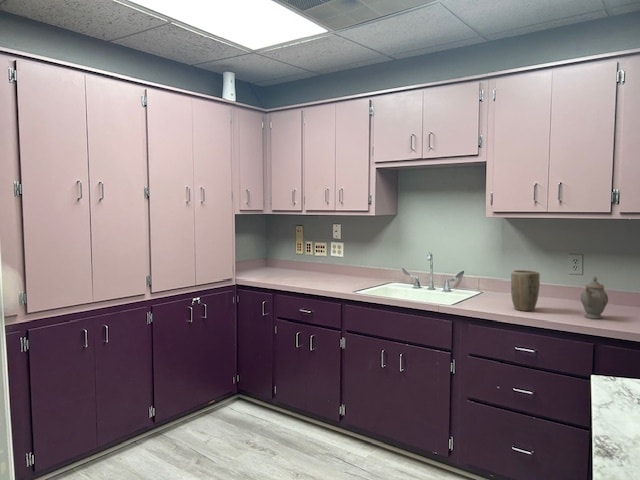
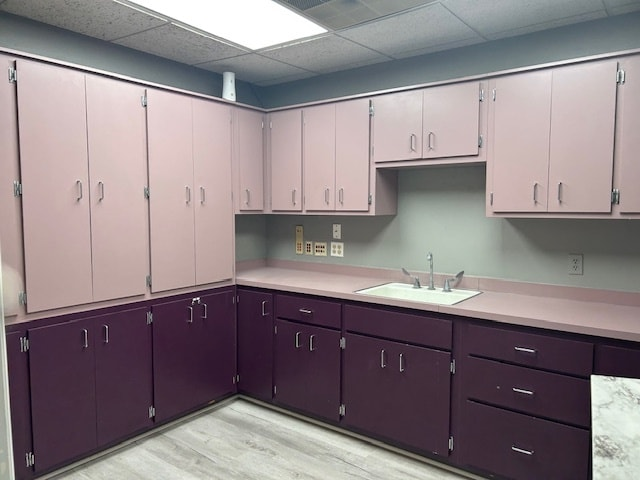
- plant pot (525, 290)
- chinaware (594, 296)
